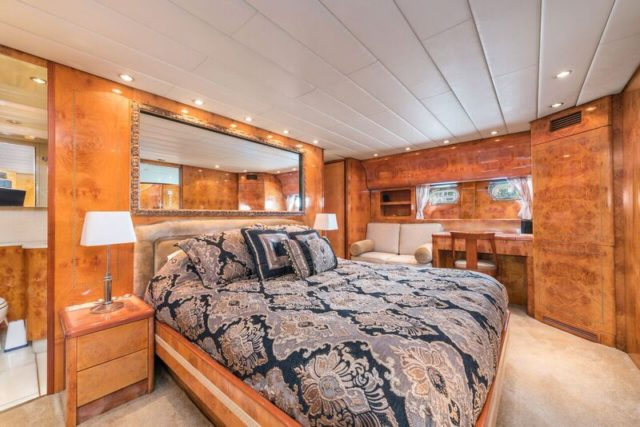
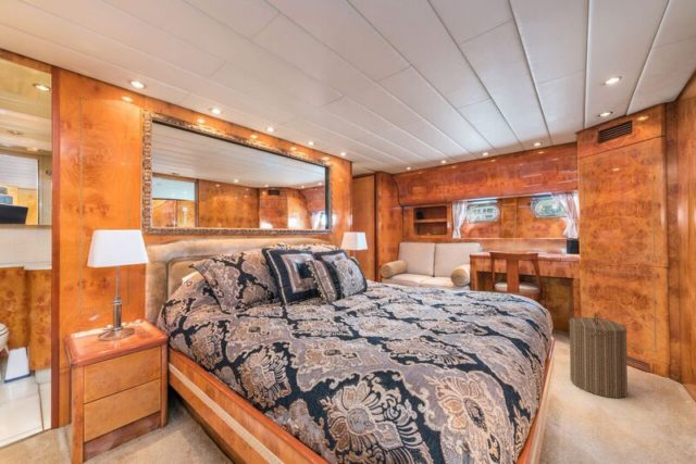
+ laundry hamper (596, 349)
